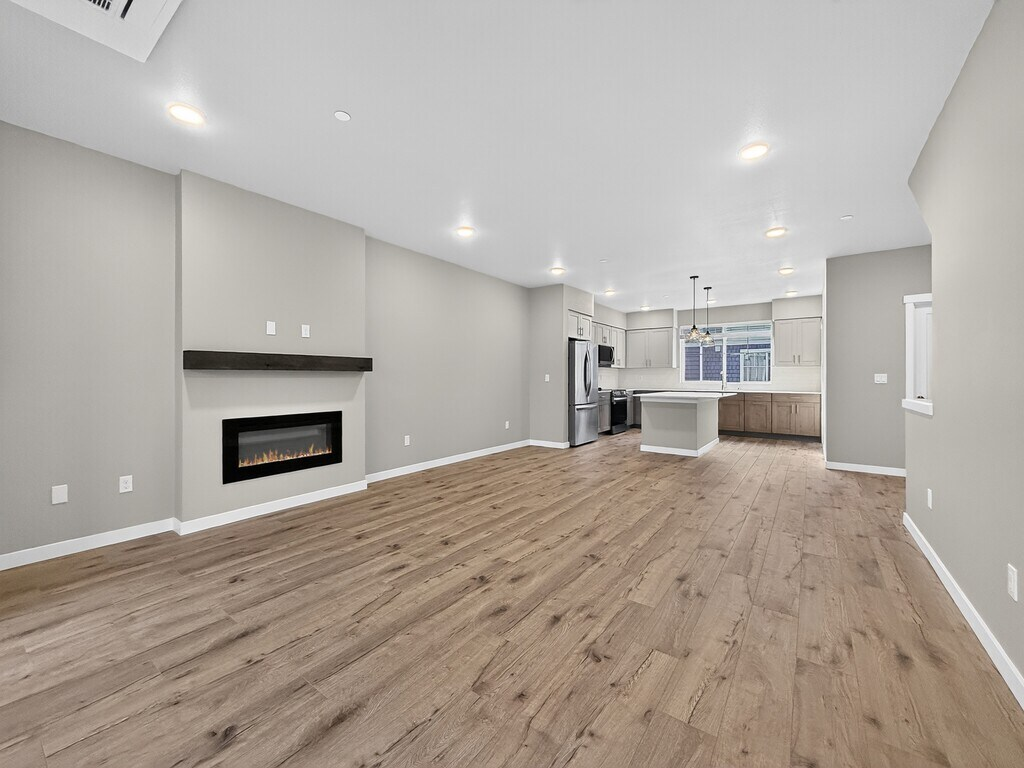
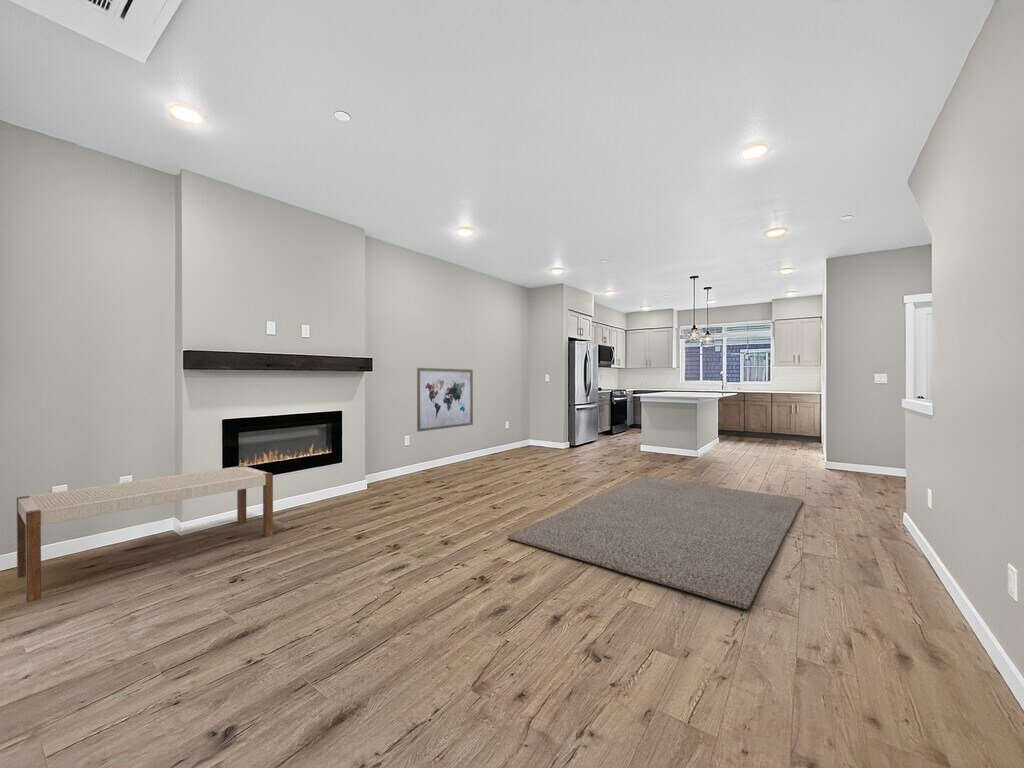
+ rug (674, 516)
+ wall art (446, 398)
+ bench (156, 504)
